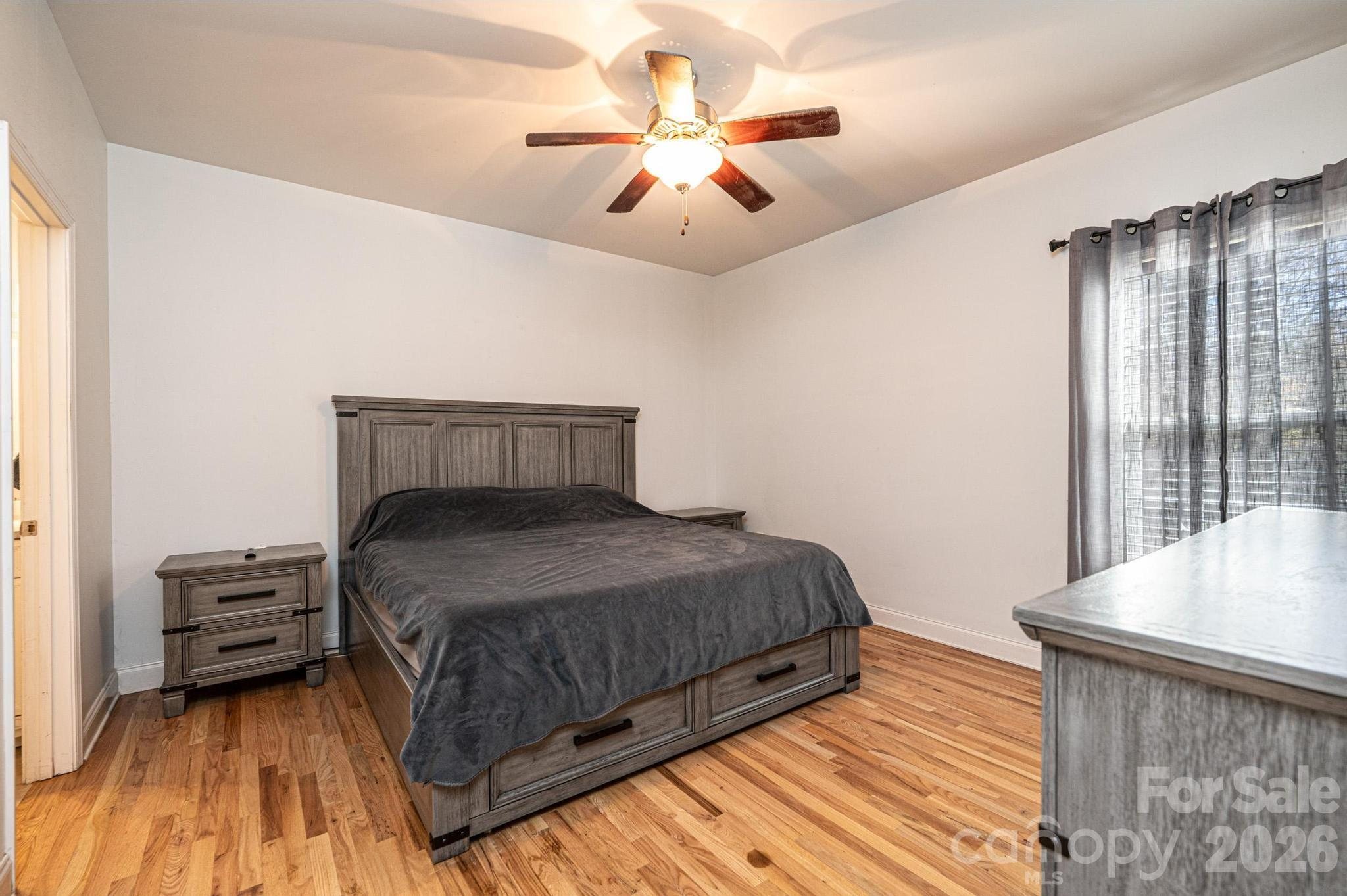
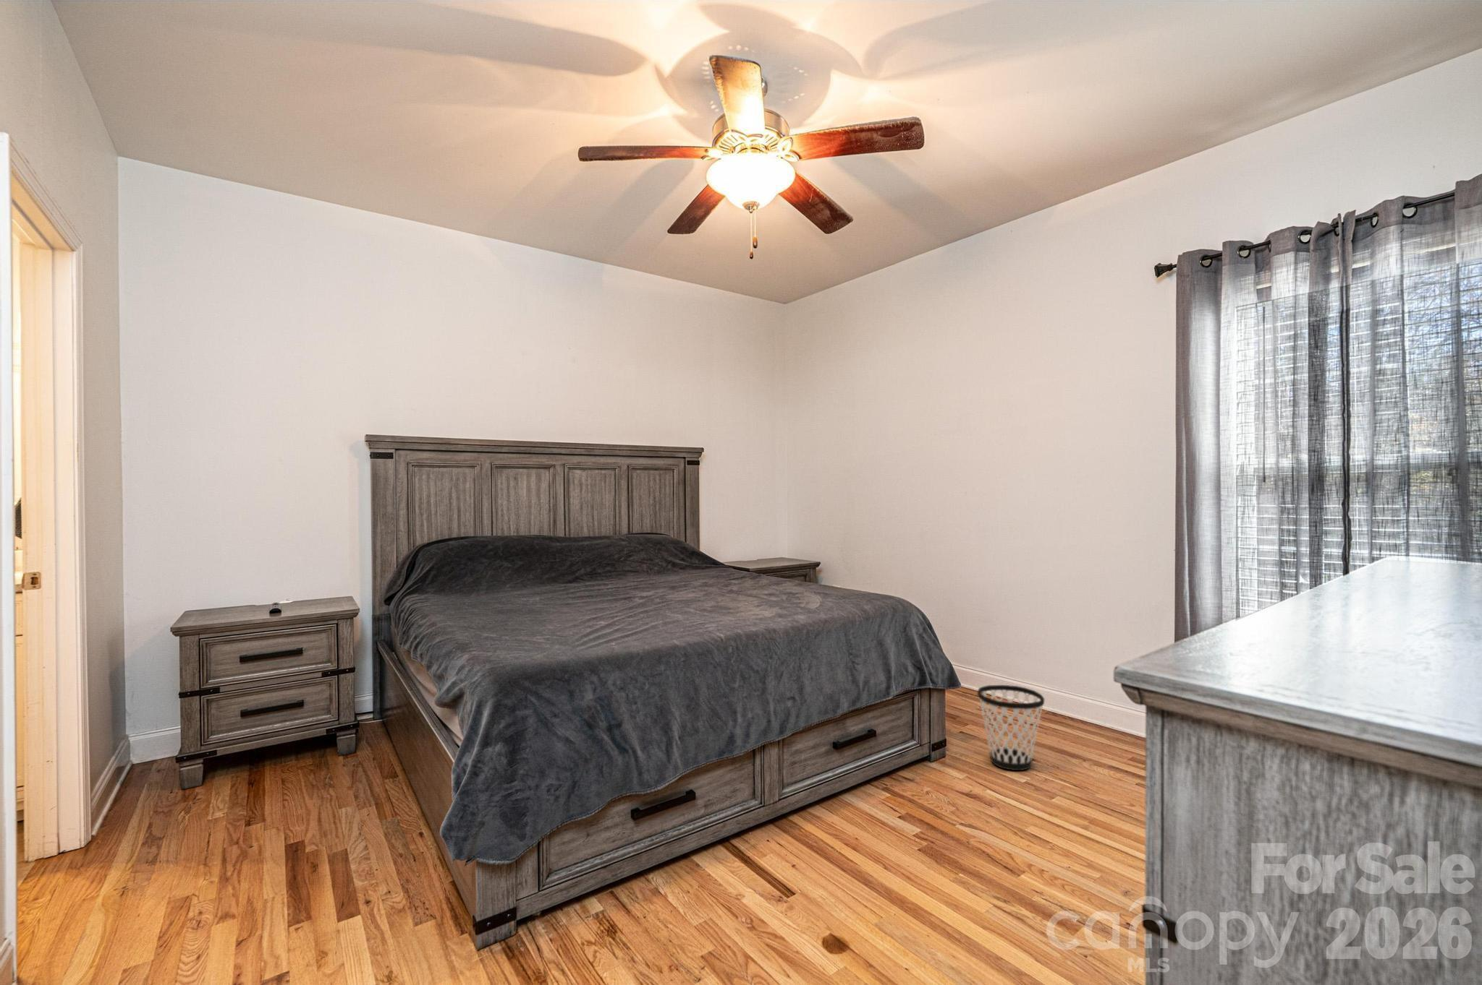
+ wastebasket (1008, 729)
